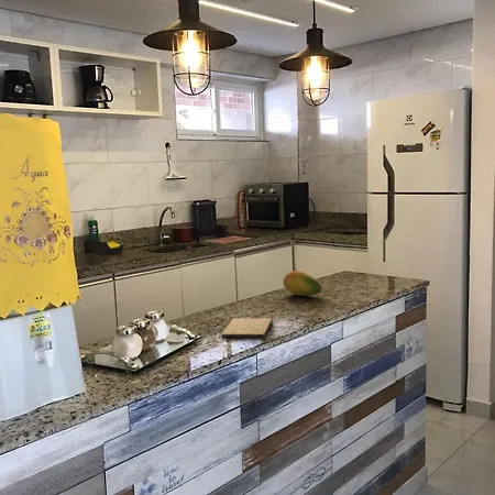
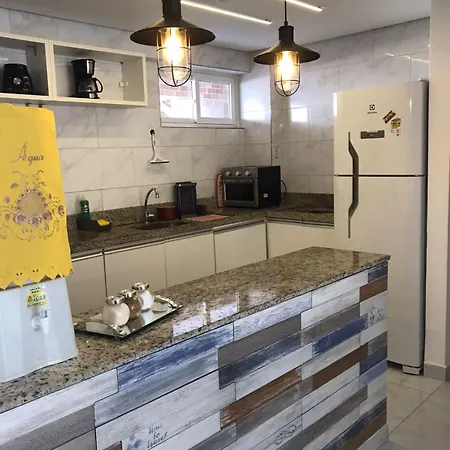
- cutting board (248, 327)
- fruit (301, 283)
